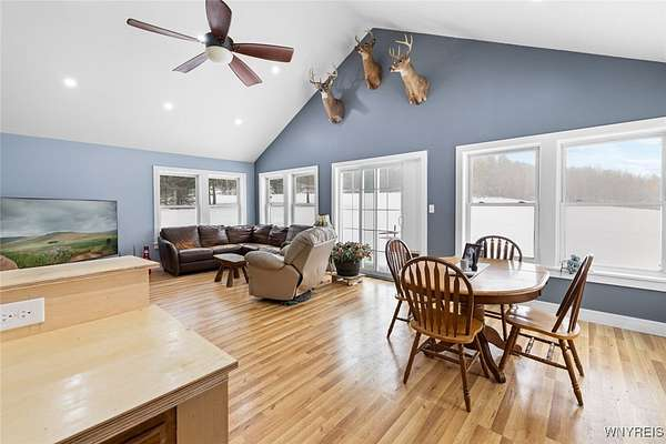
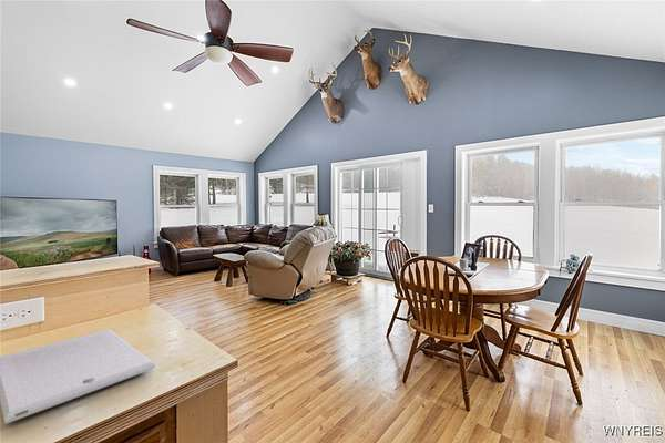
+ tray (72, 362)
